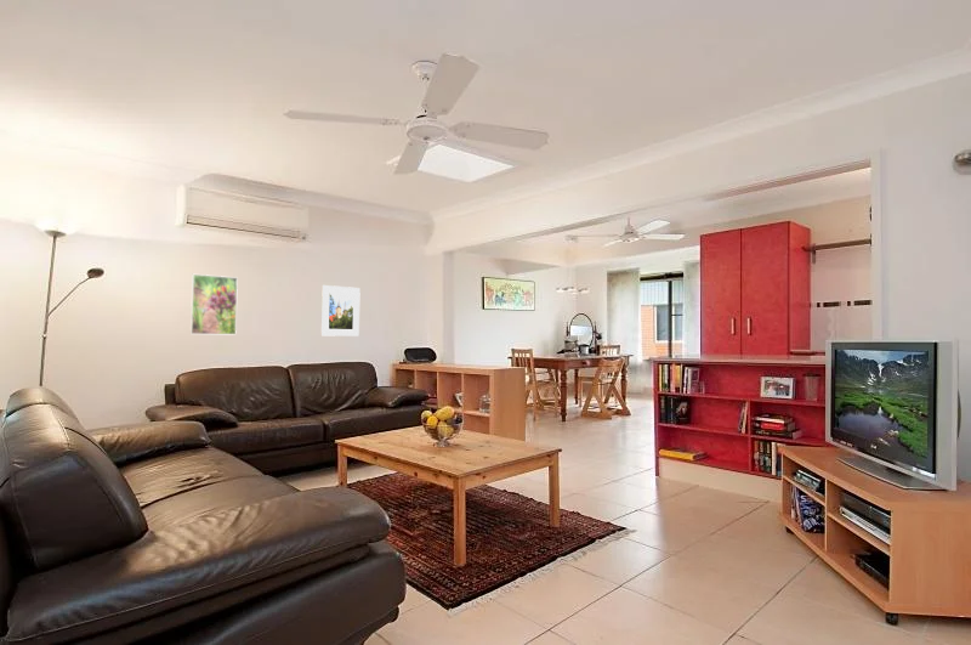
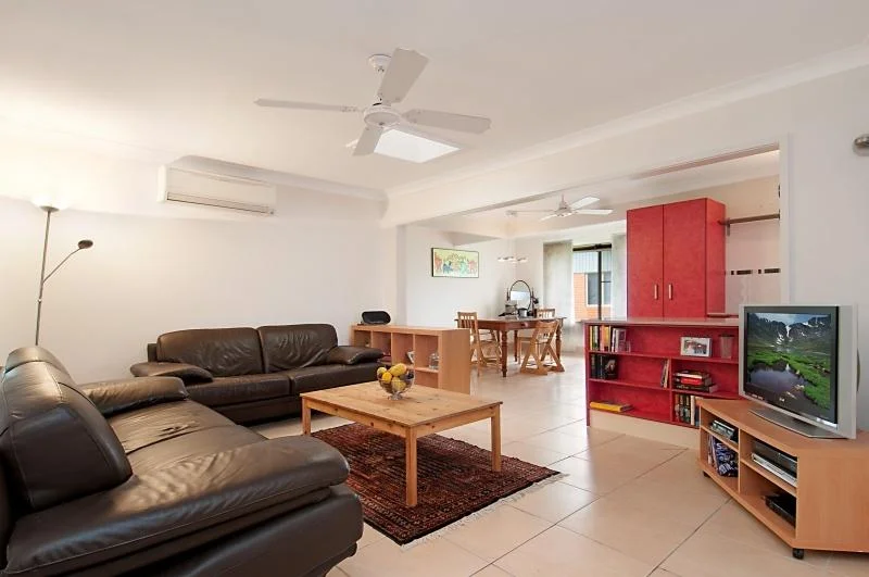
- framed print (214, 305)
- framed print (341, 311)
